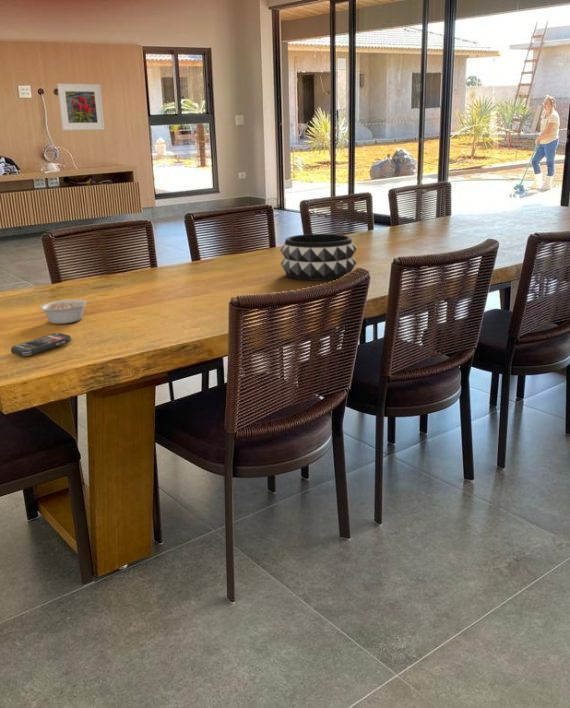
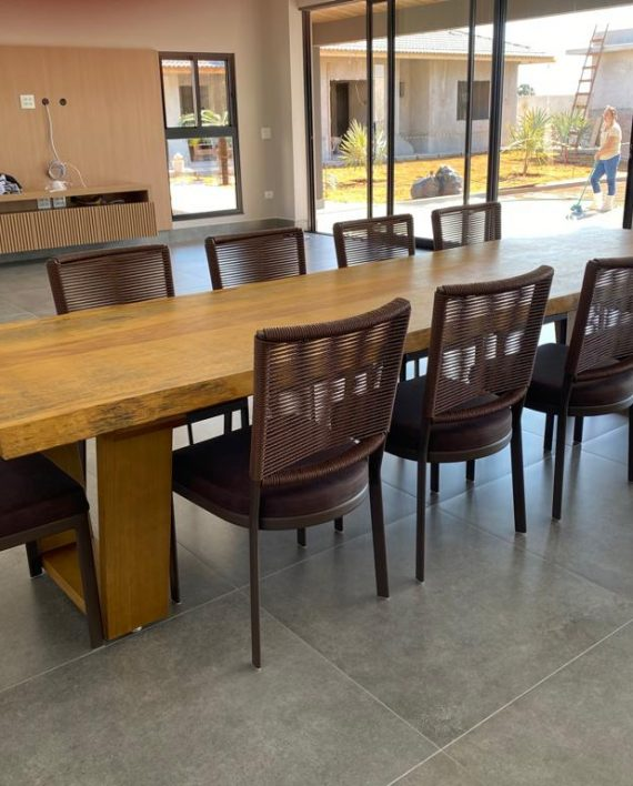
- legume (66, 310)
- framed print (81, 107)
- decorative bowl (318, 256)
- smartphone (41, 344)
